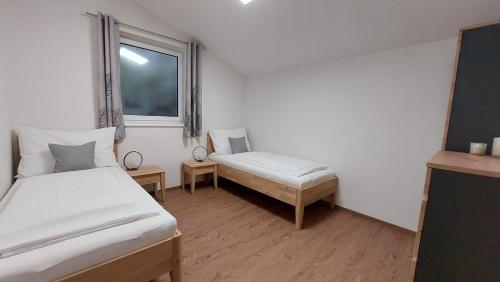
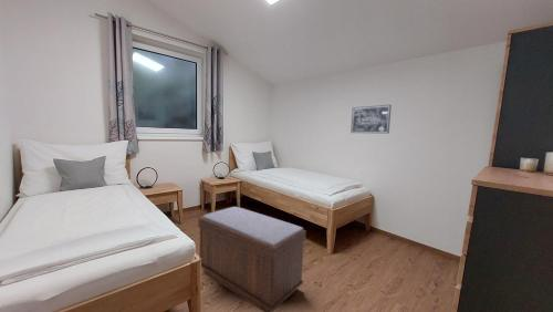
+ bench (249, 250)
+ wall art (369, 119)
